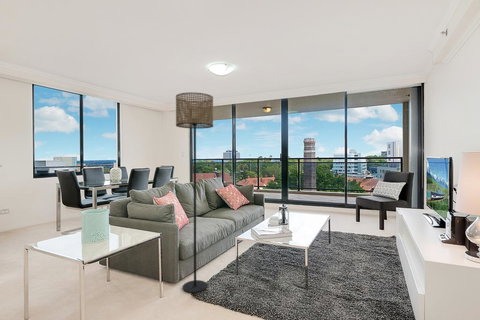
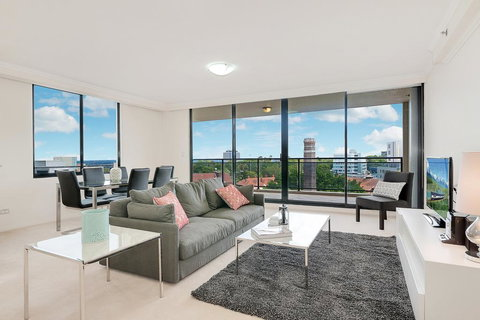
- floor lamp (194, 191)
